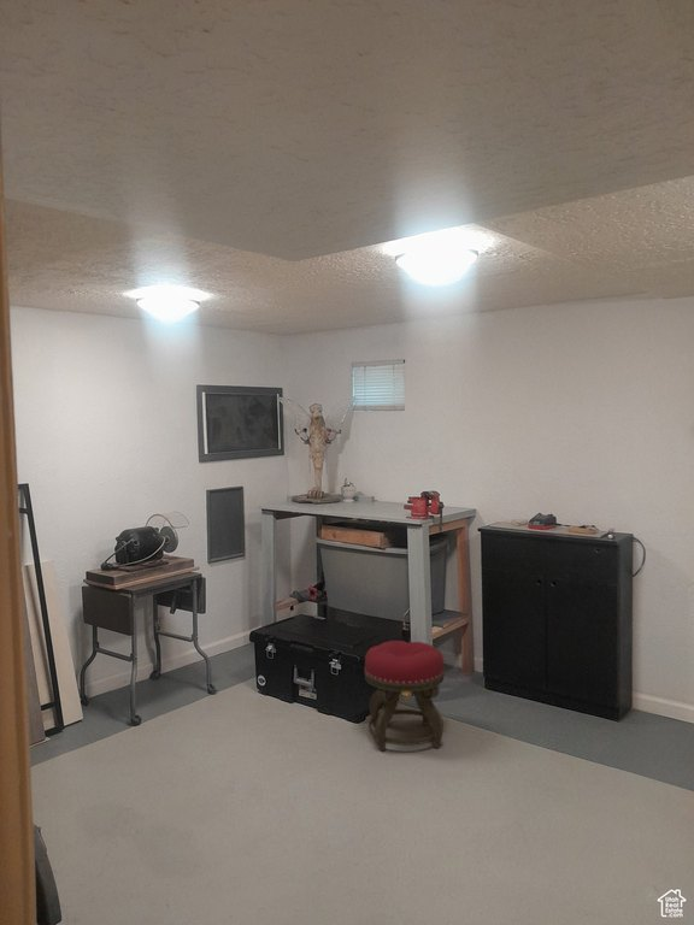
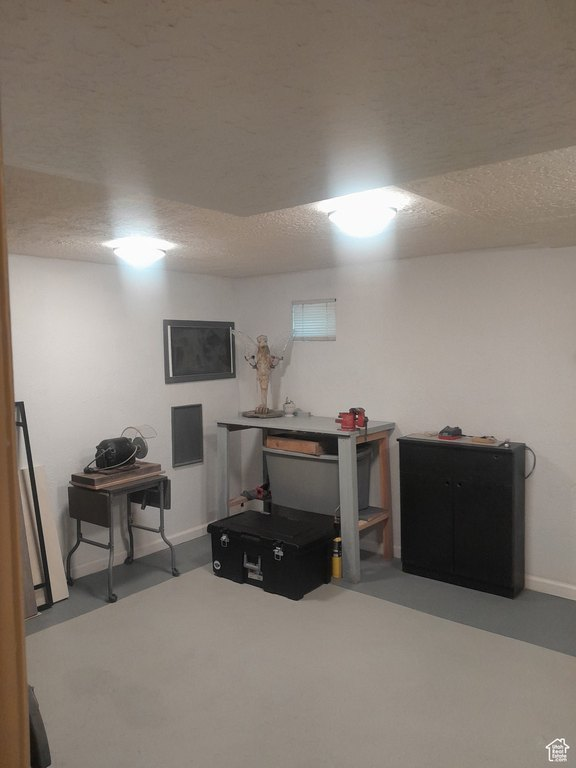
- stool (404, 690)
